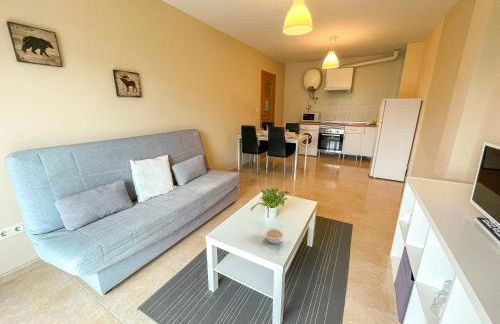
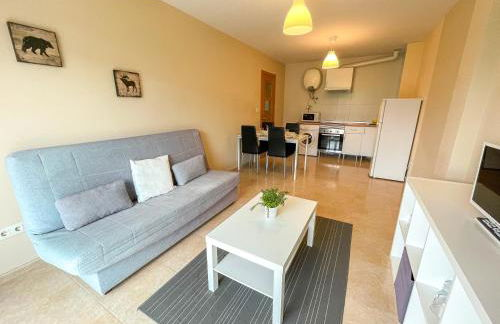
- legume (274, 236)
